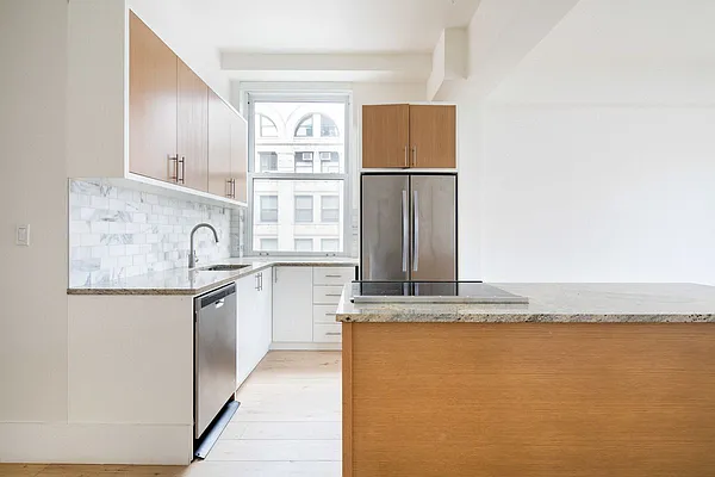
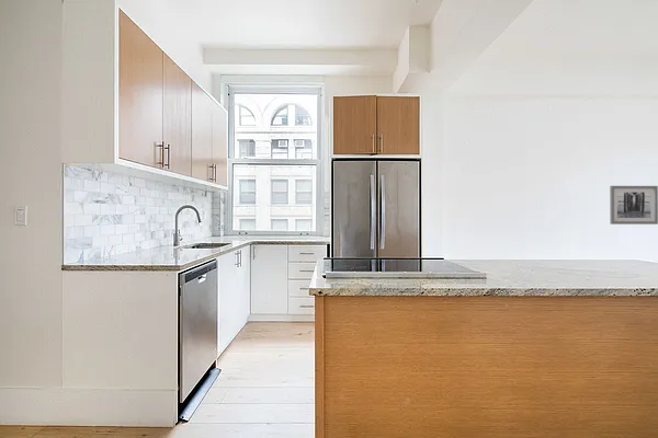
+ wall art (634, 205)
